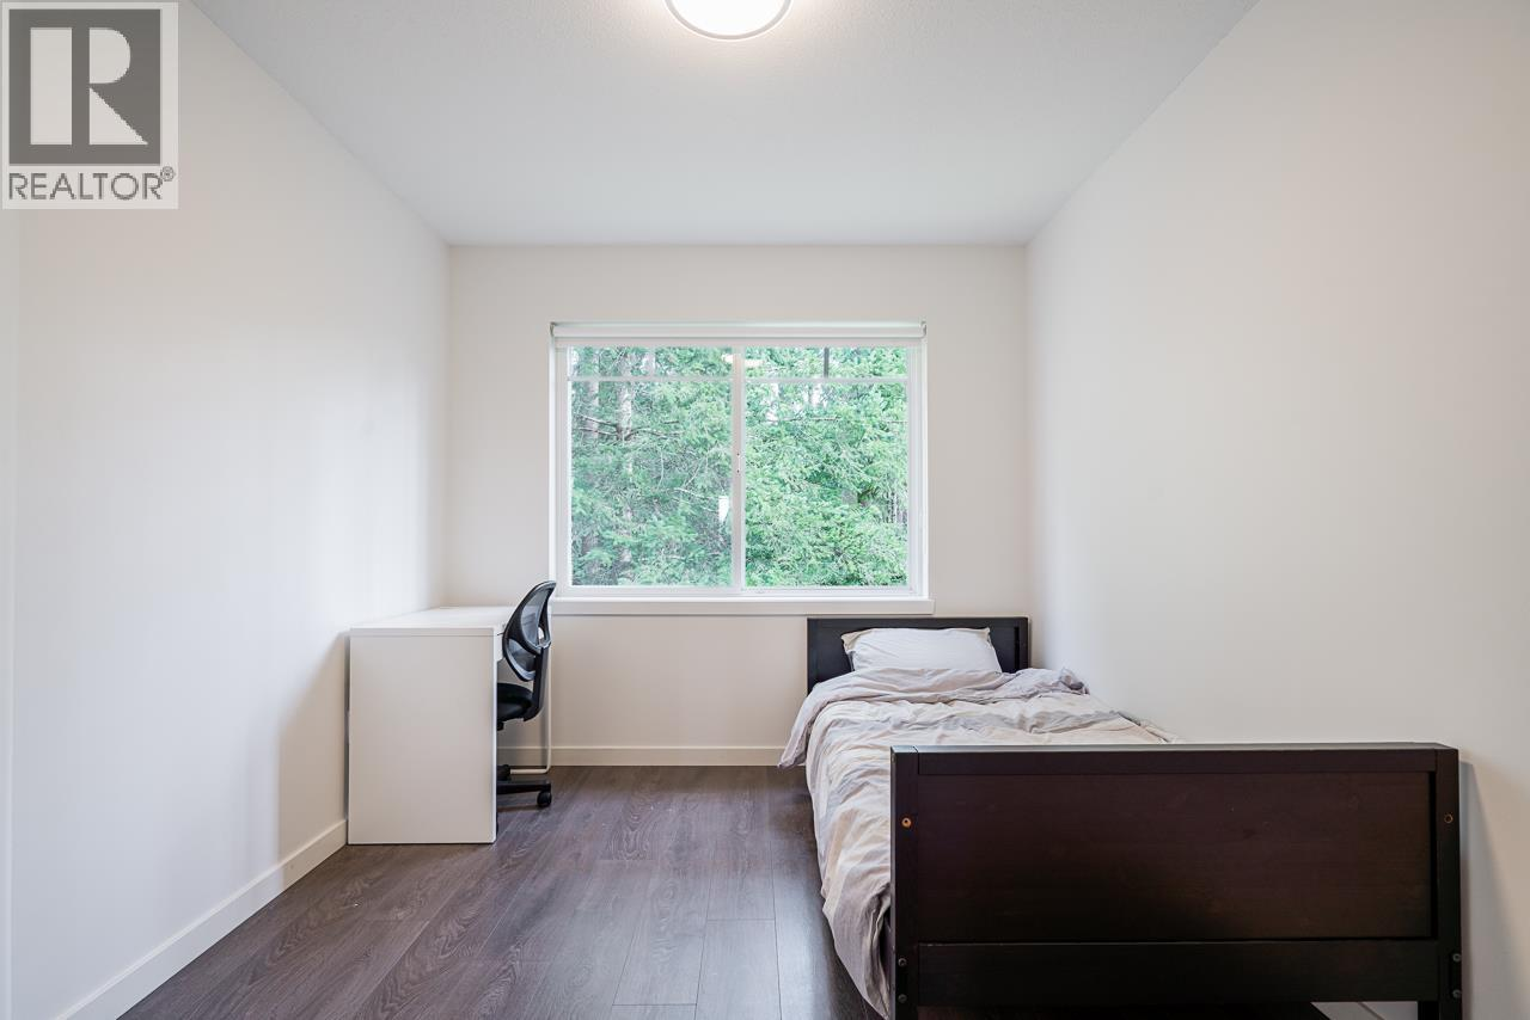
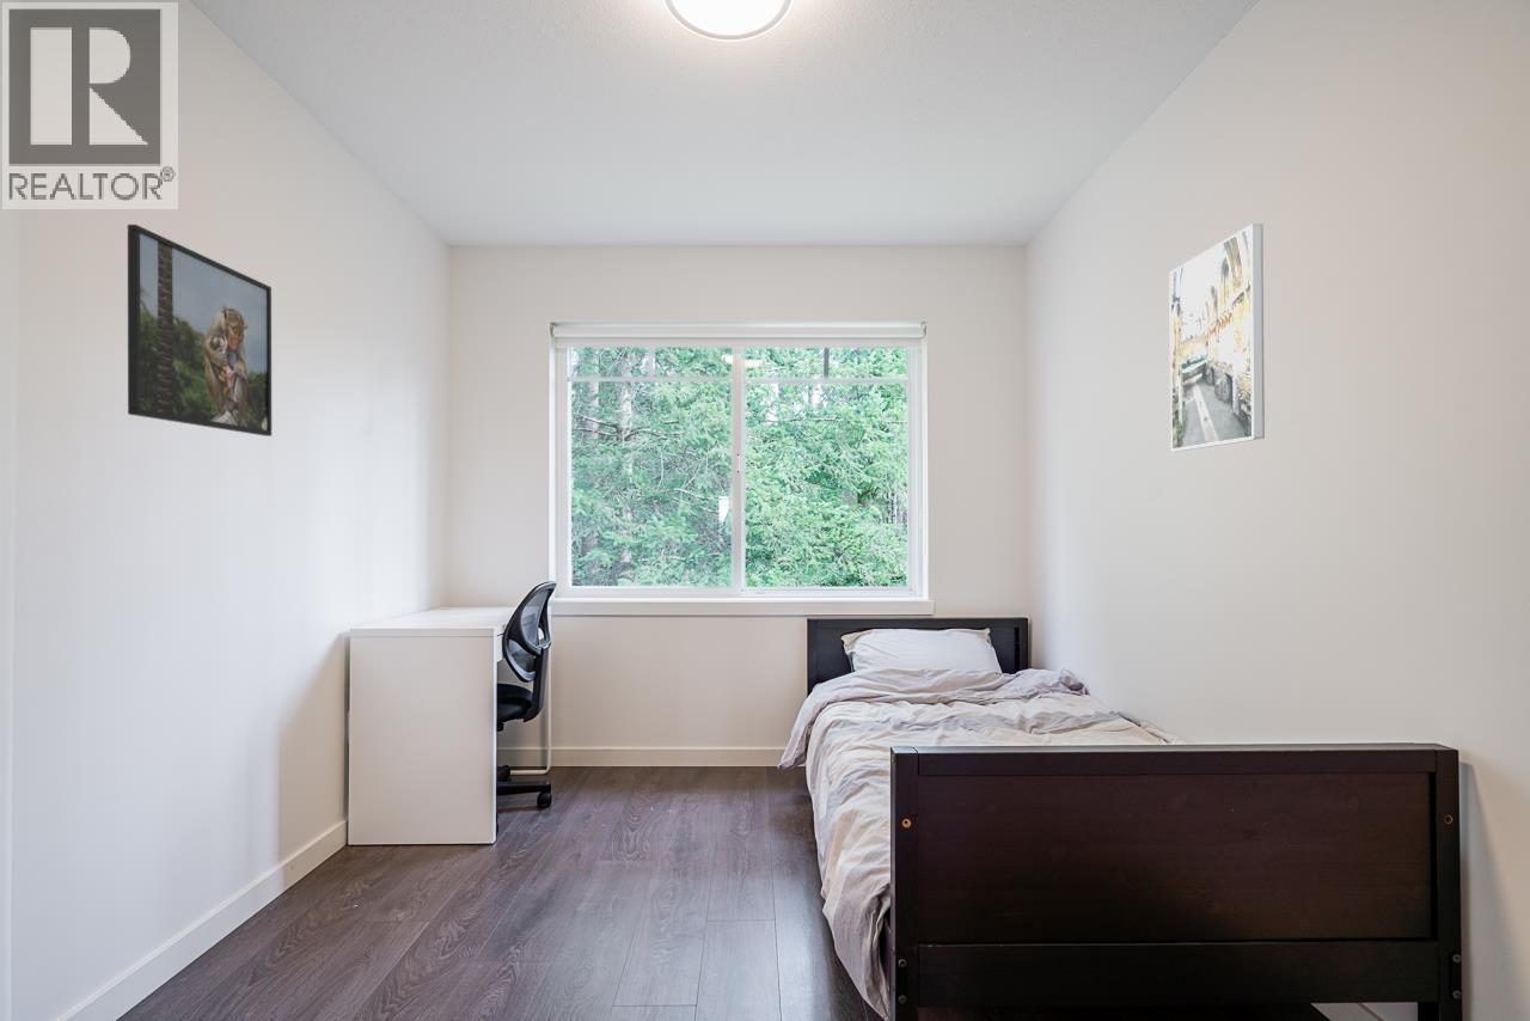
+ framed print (1212, 347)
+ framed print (208, 342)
